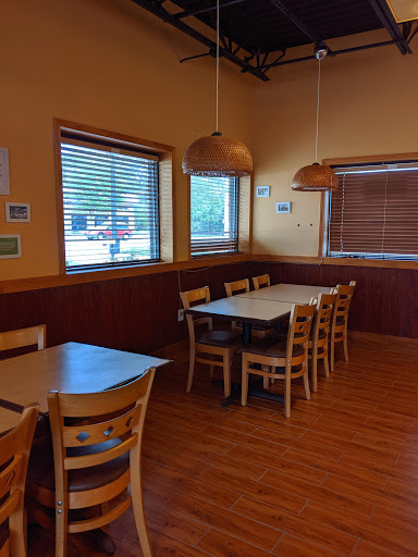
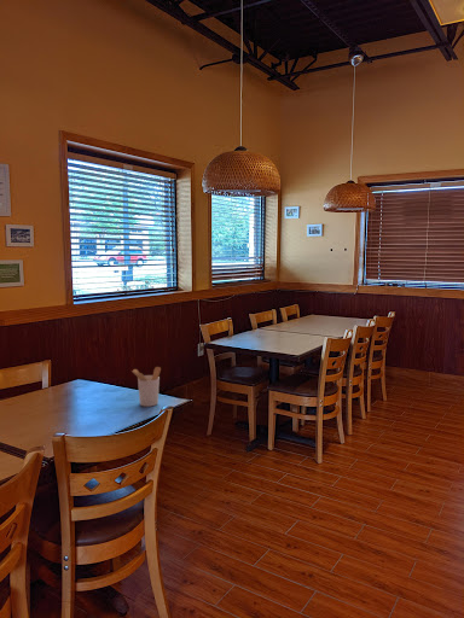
+ utensil holder (145, 385)
